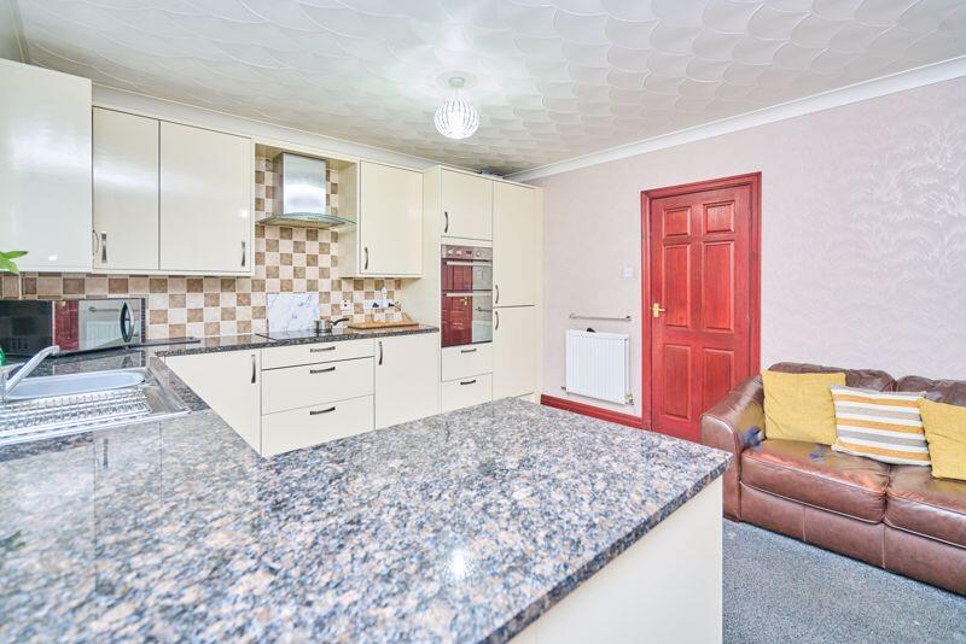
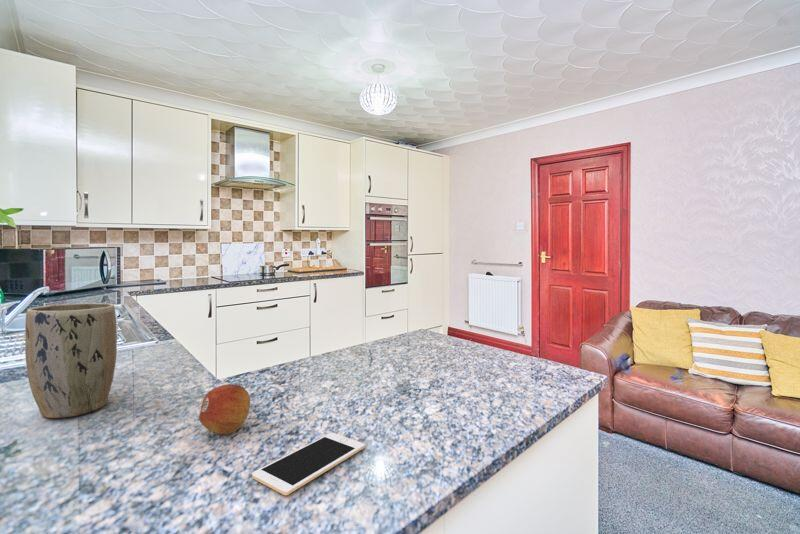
+ plant pot (73, 357)
+ cell phone (312, 459)
+ fruit (225, 409)
